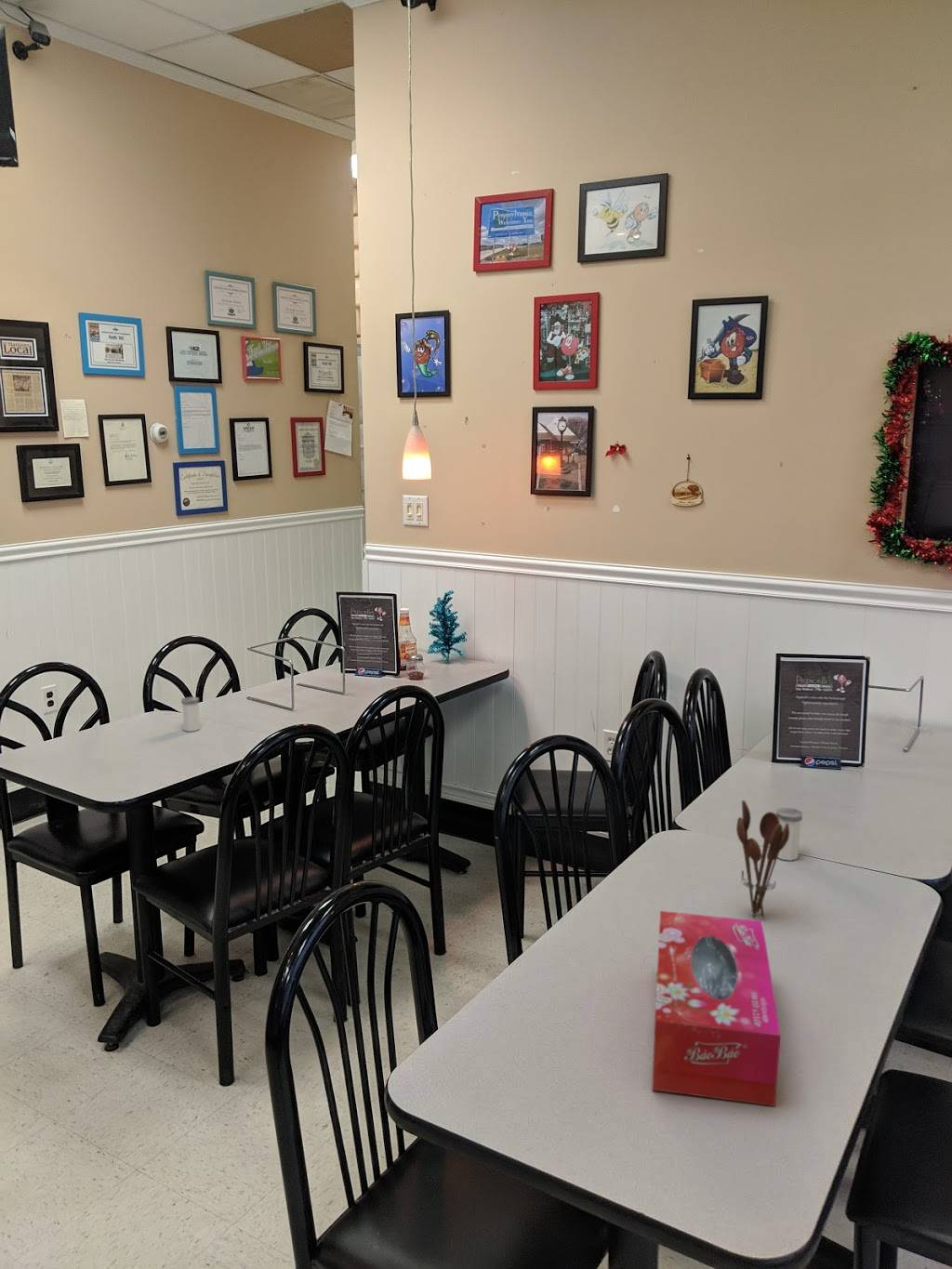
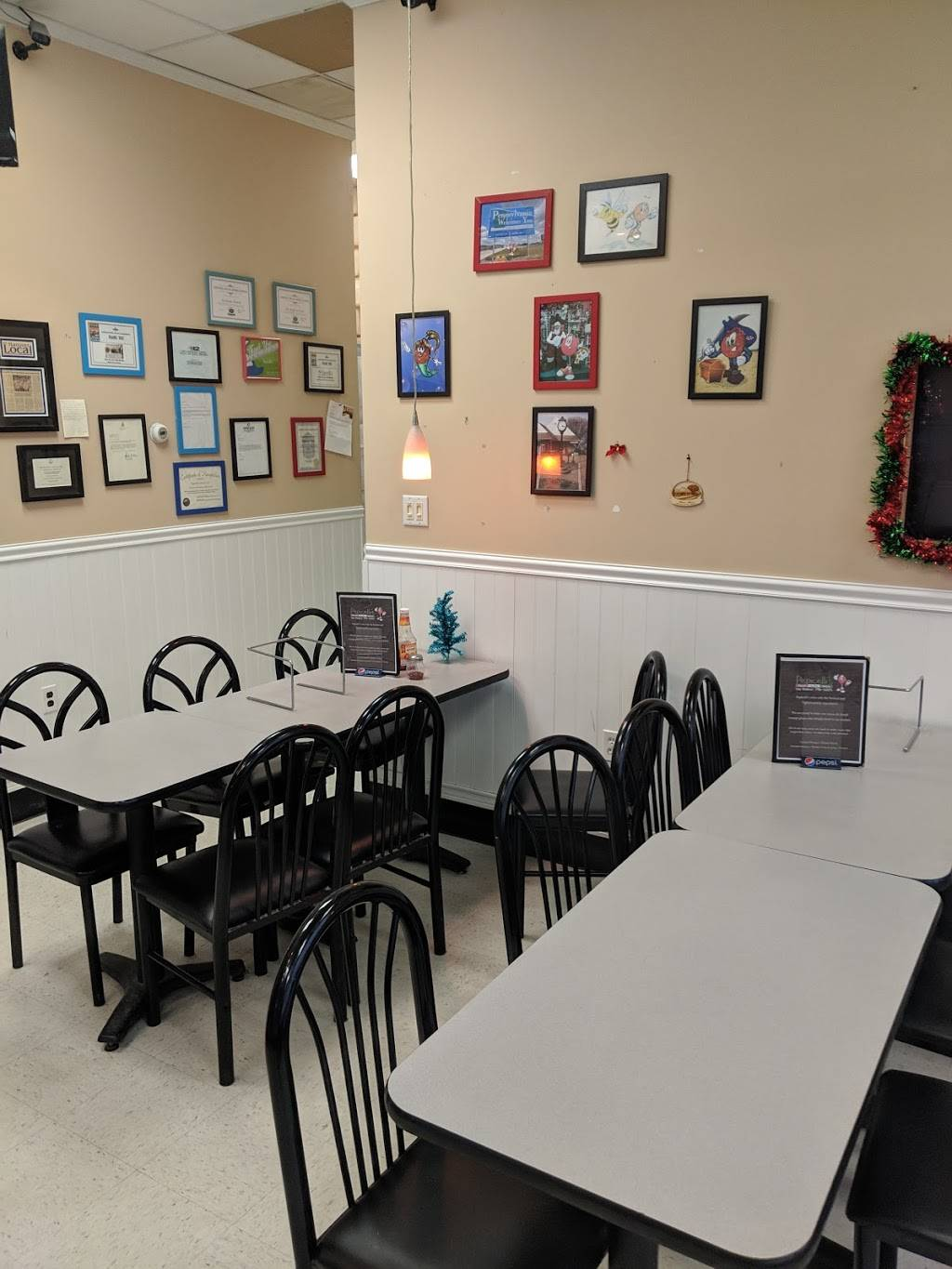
- tissue box (711, 998)
- salt shaker (789, 834)
- salt shaker (191, 714)
- utensil holder (758, 860)
